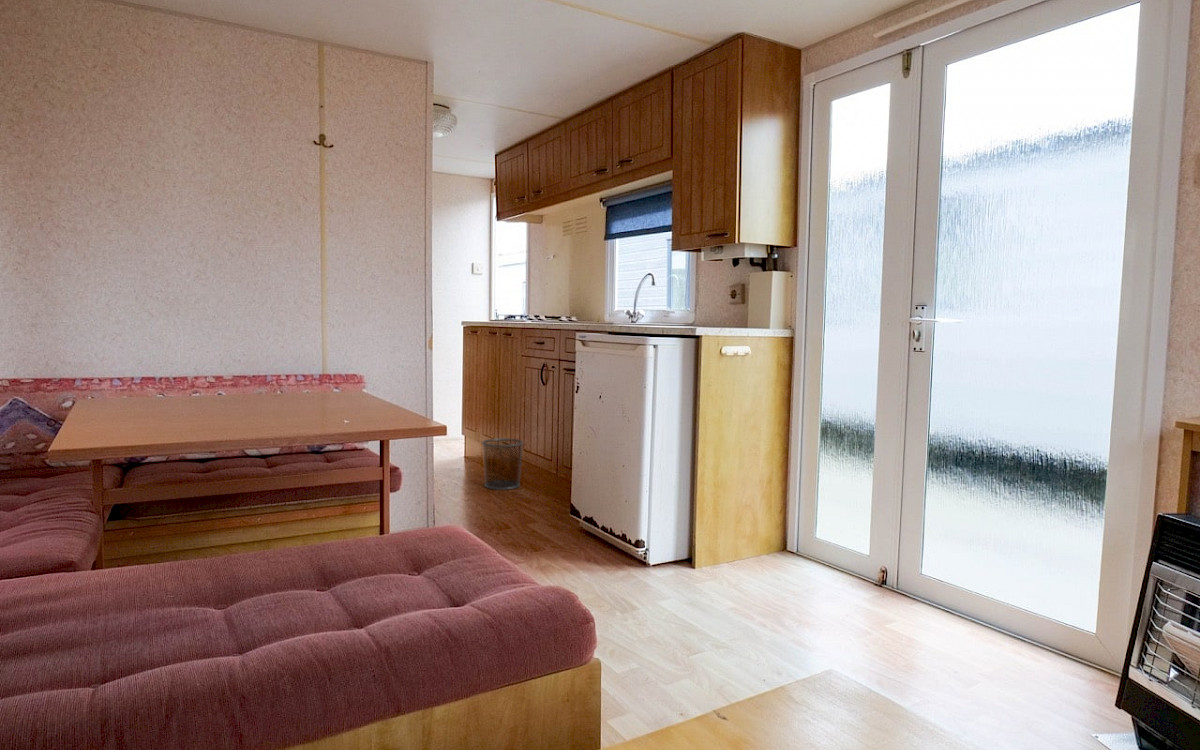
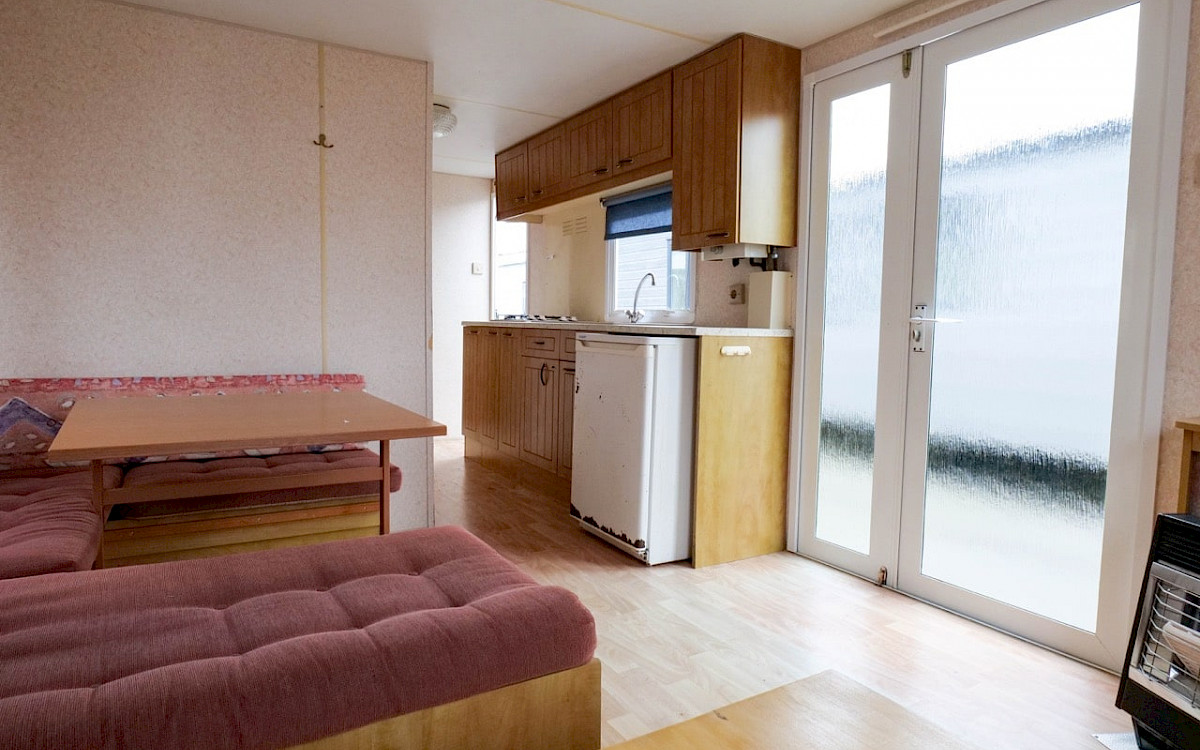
- waste bin (502, 464)
